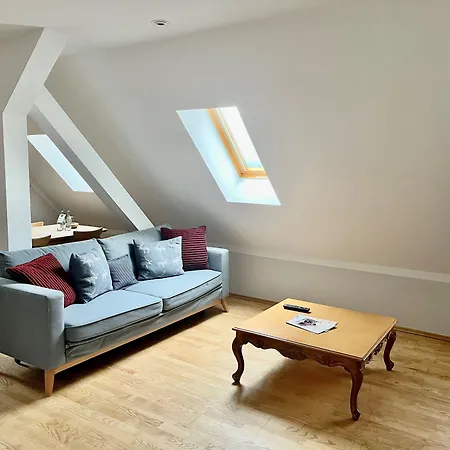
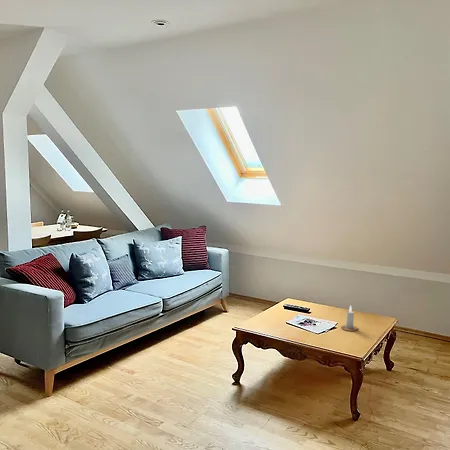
+ candle (350, 316)
